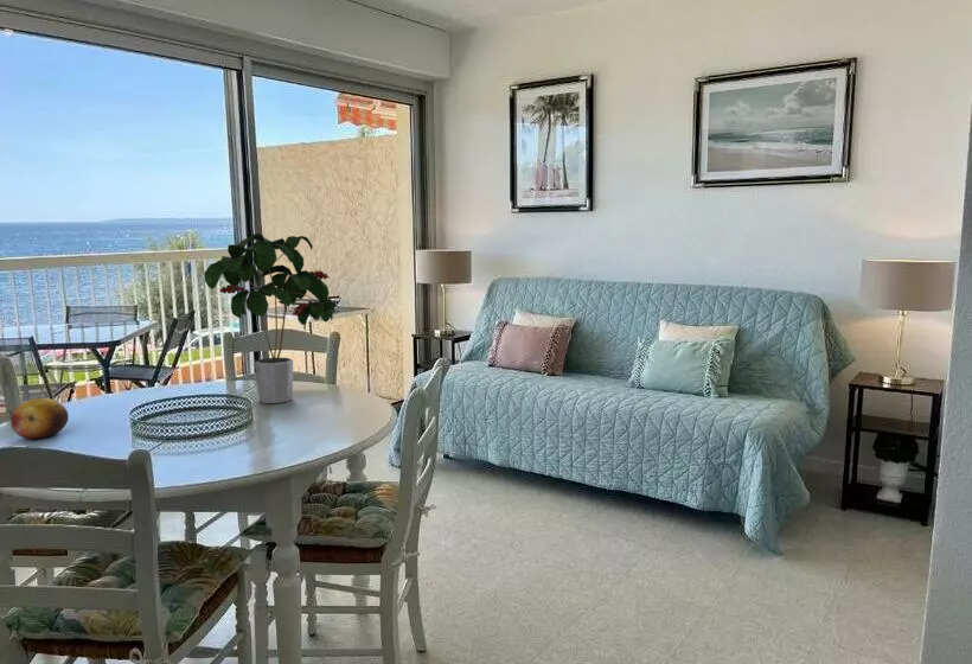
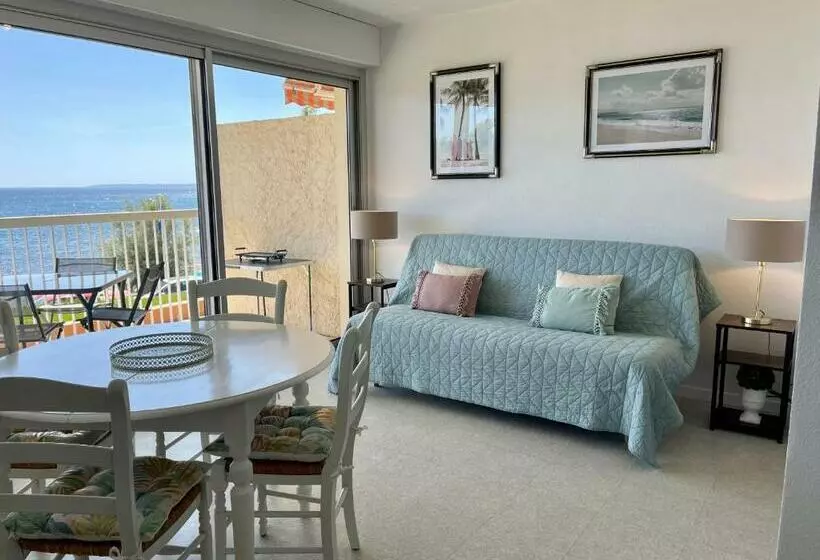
- fruit (40, 417)
- potted plant (276, 318)
